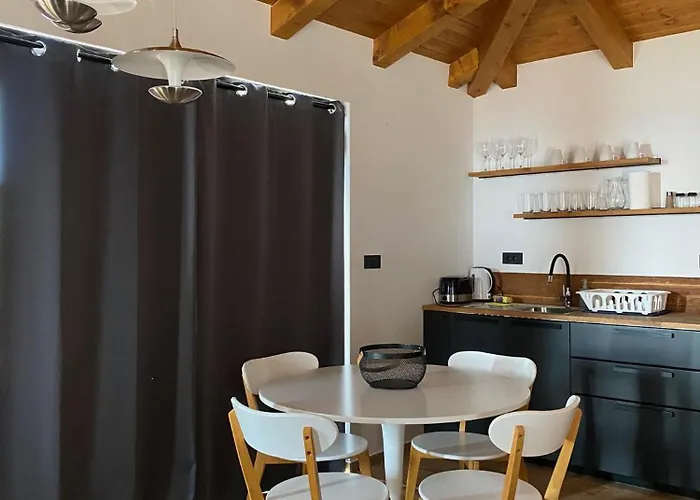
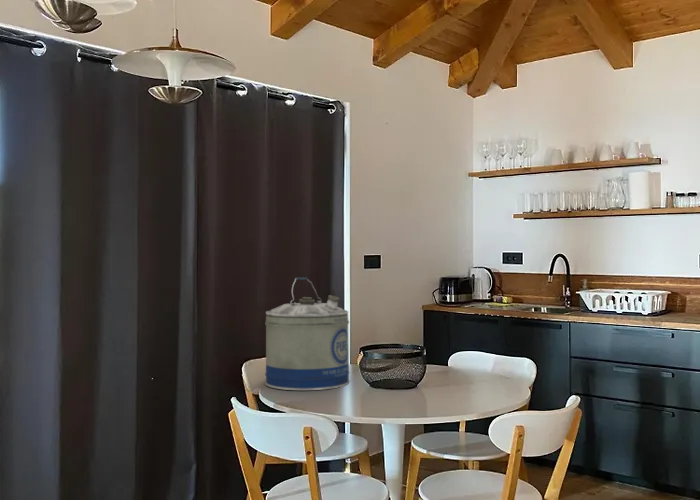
+ water jug (307, 329)
